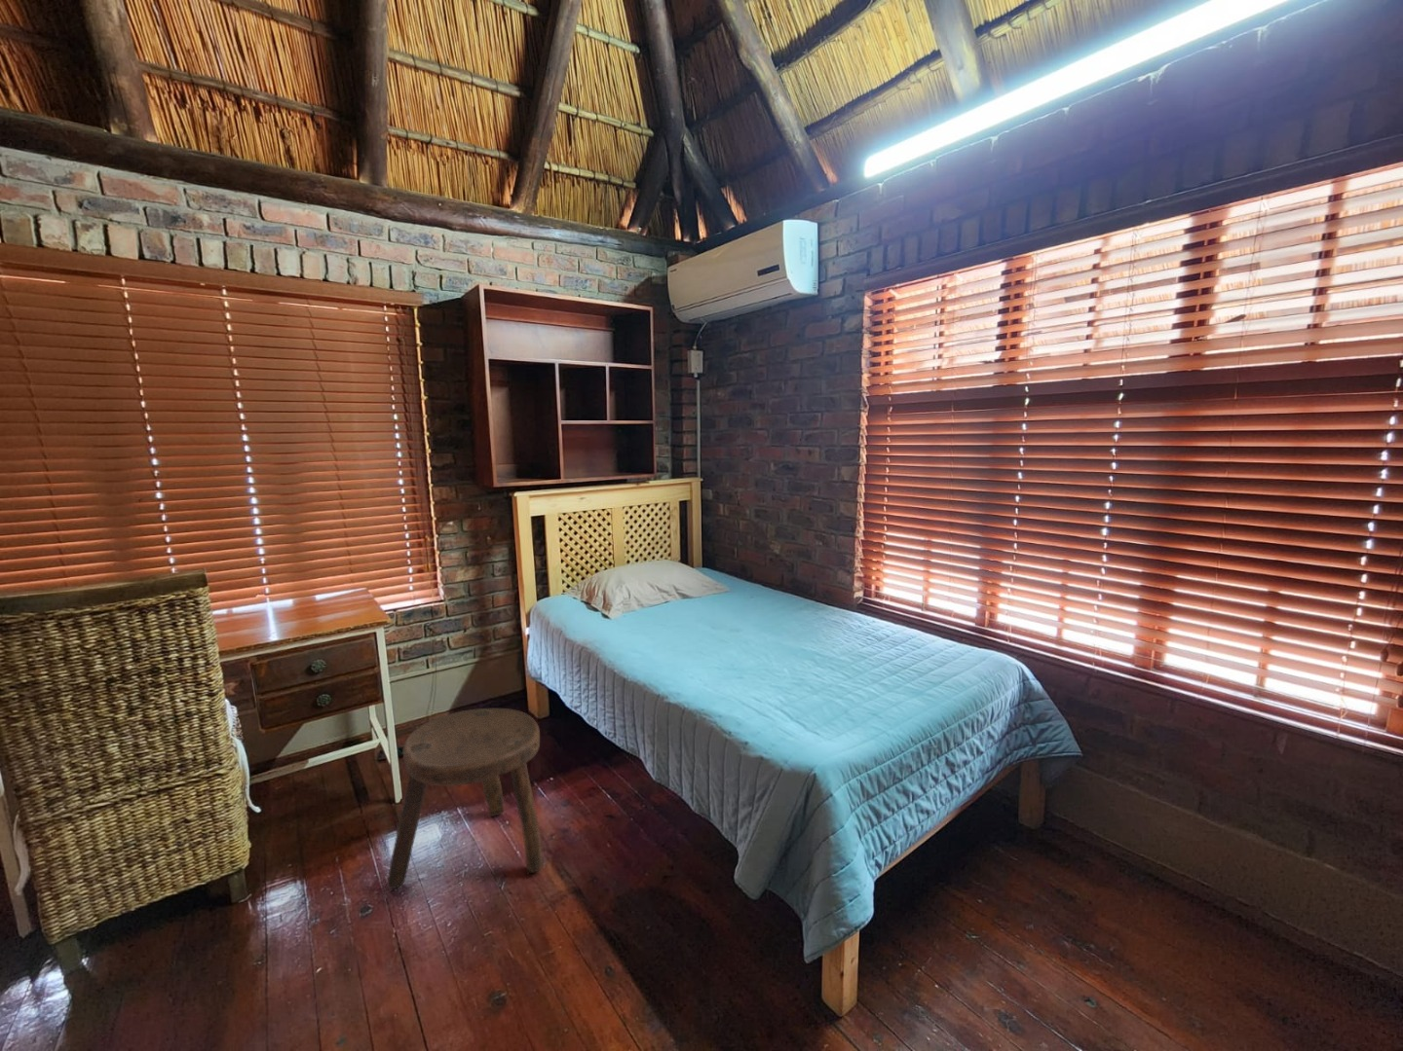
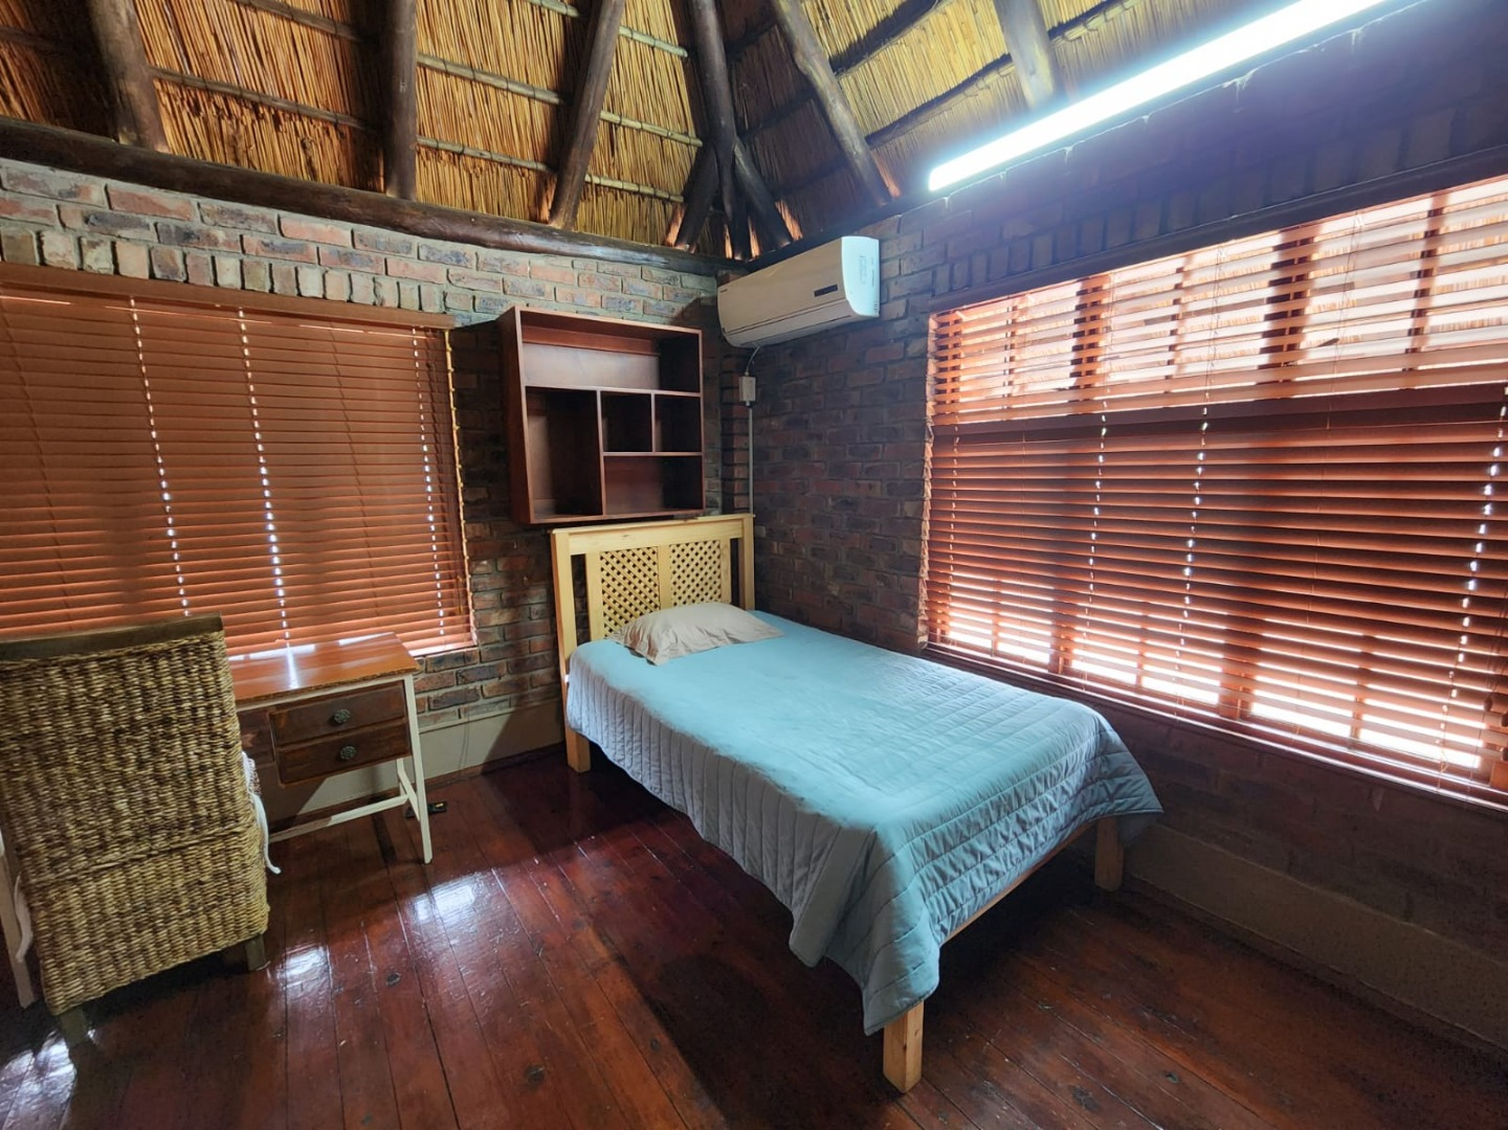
- stool (465, 784)
